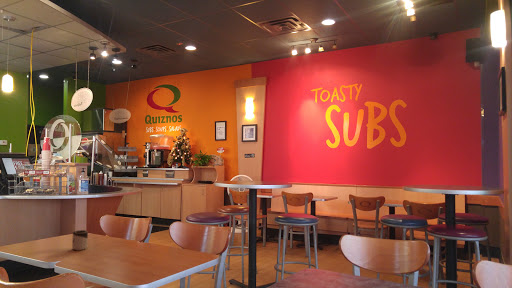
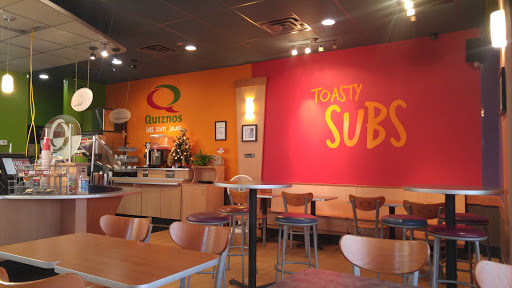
- cup (78, 239)
